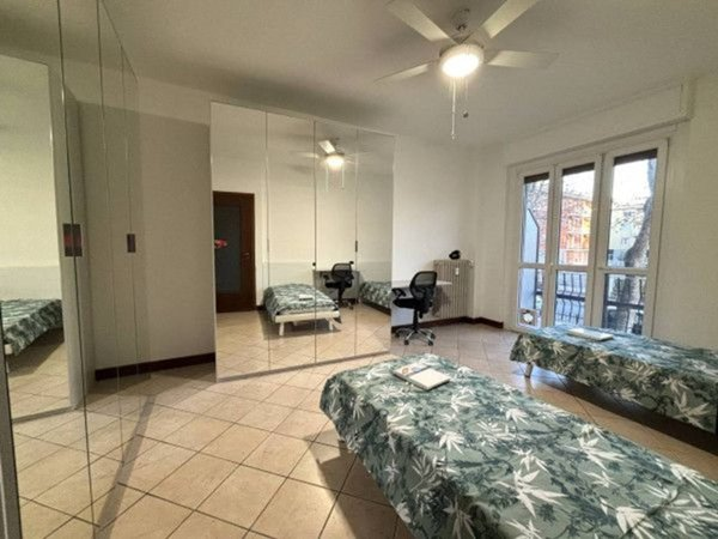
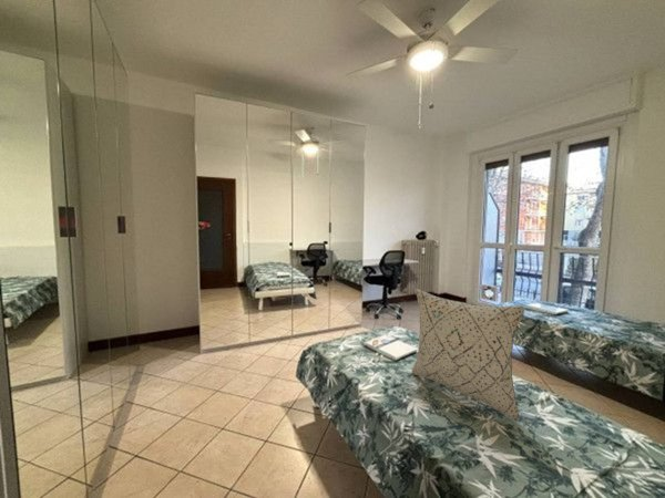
+ pillow (460, 345)
